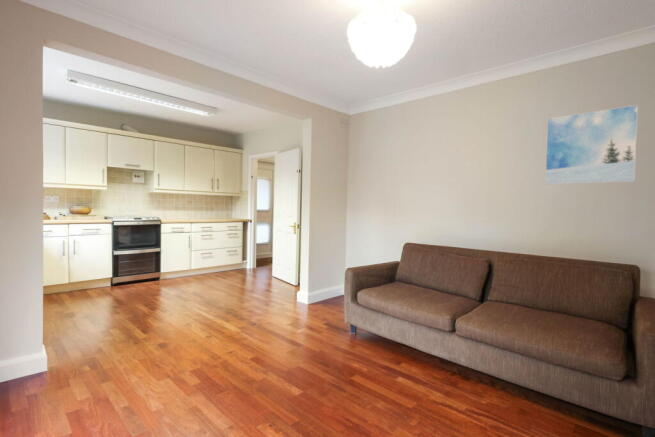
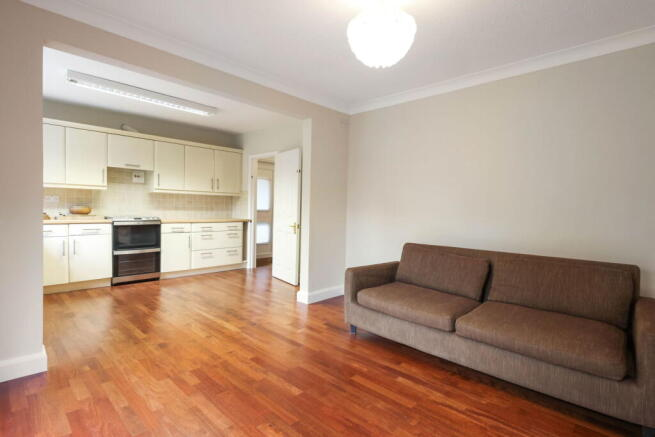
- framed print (588, 147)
